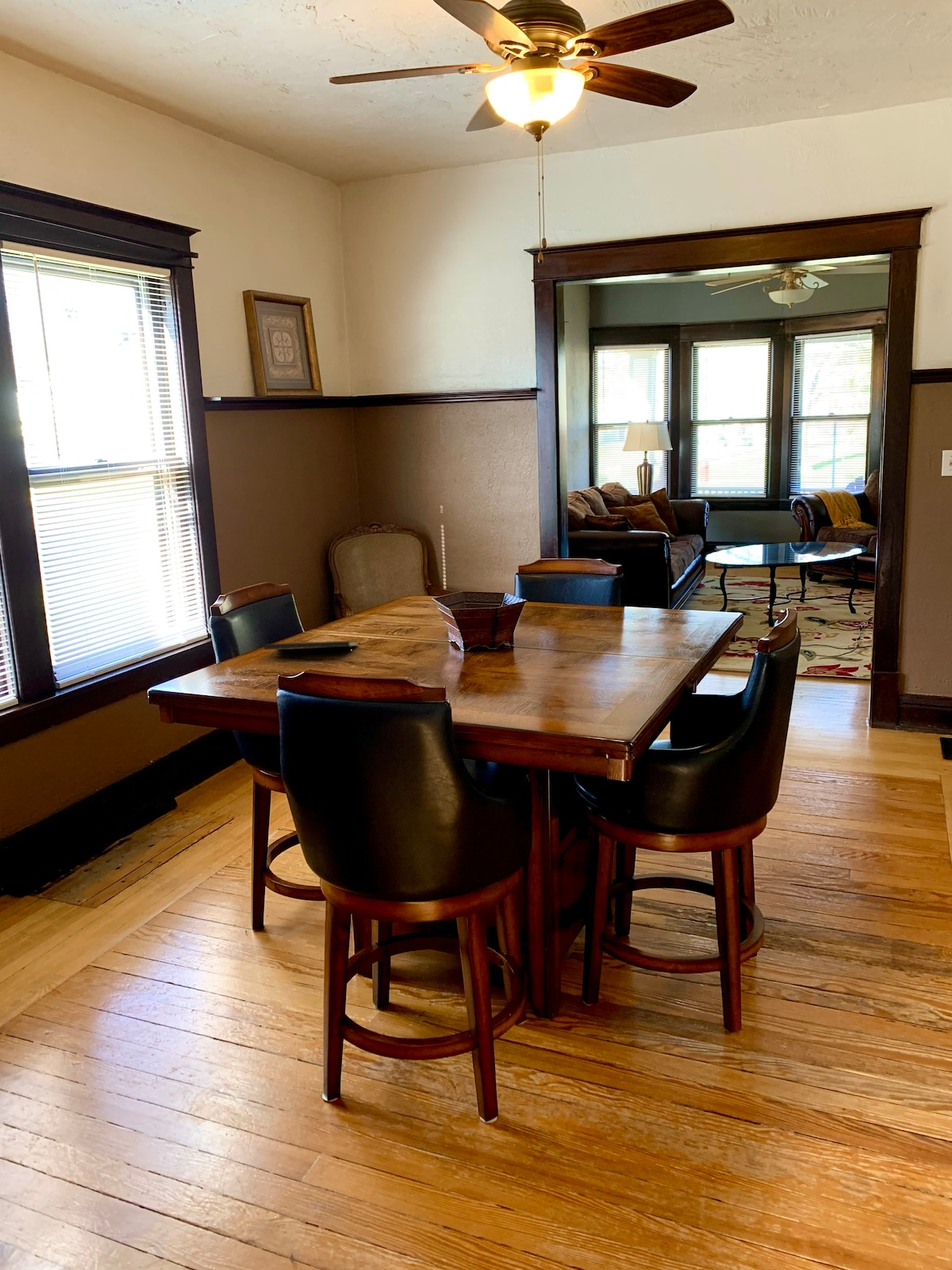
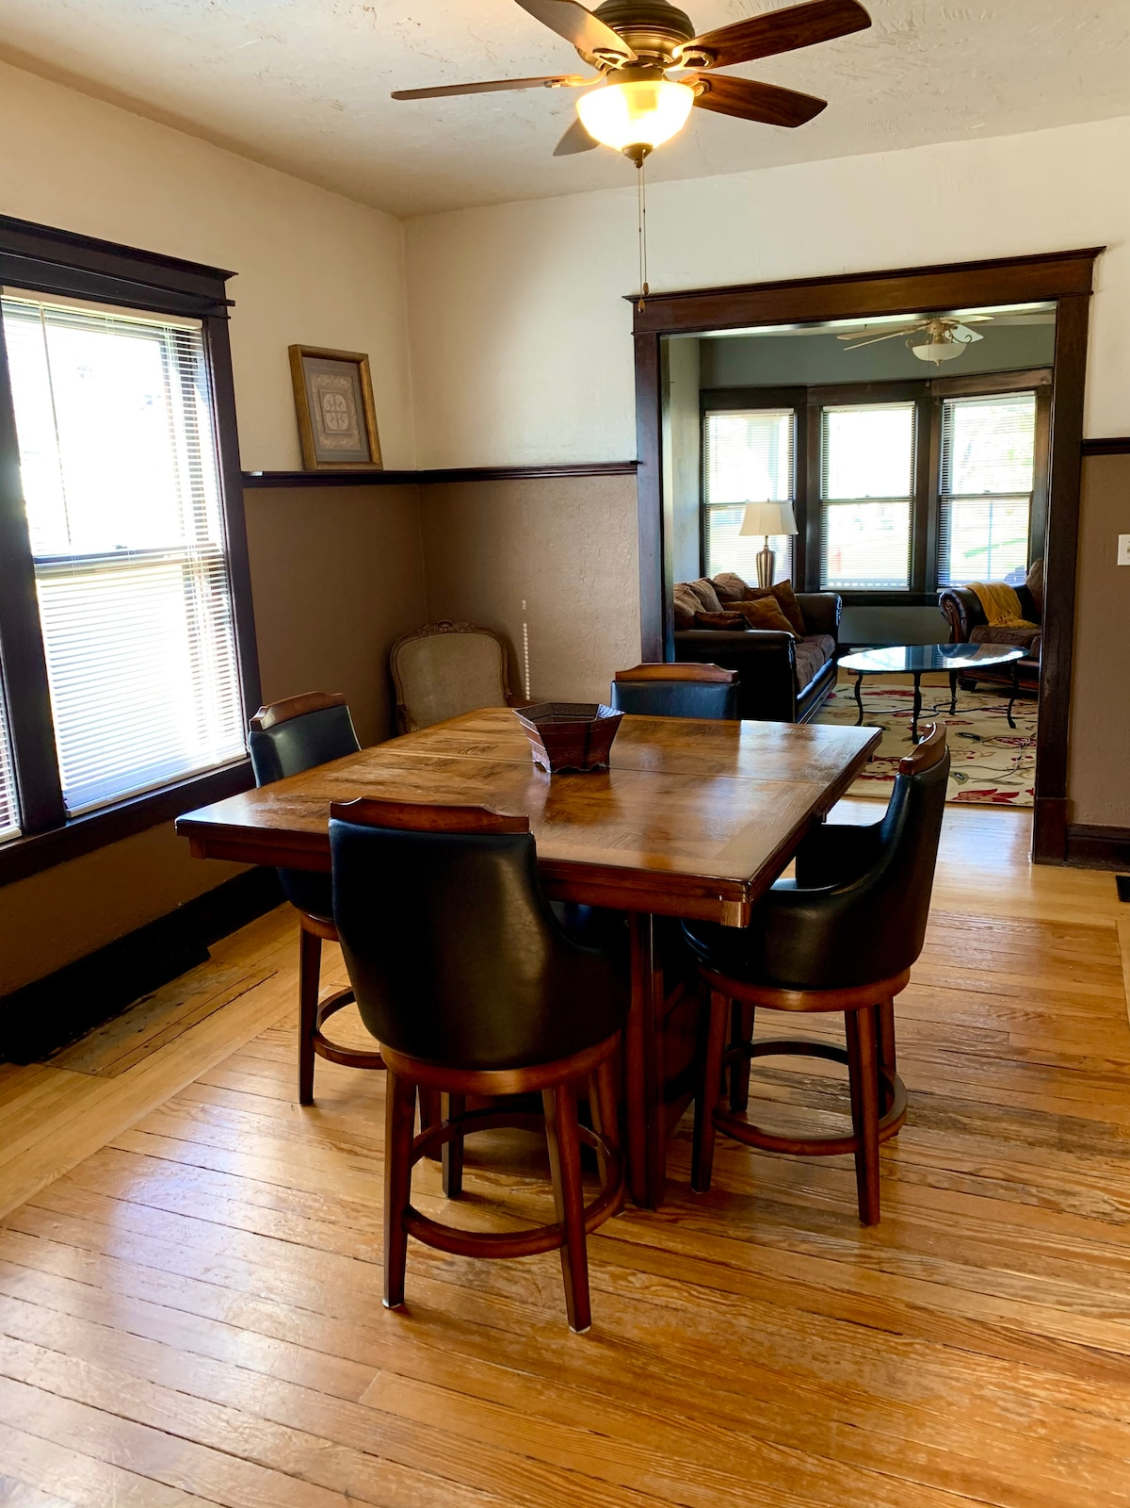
- notepad (312, 645)
